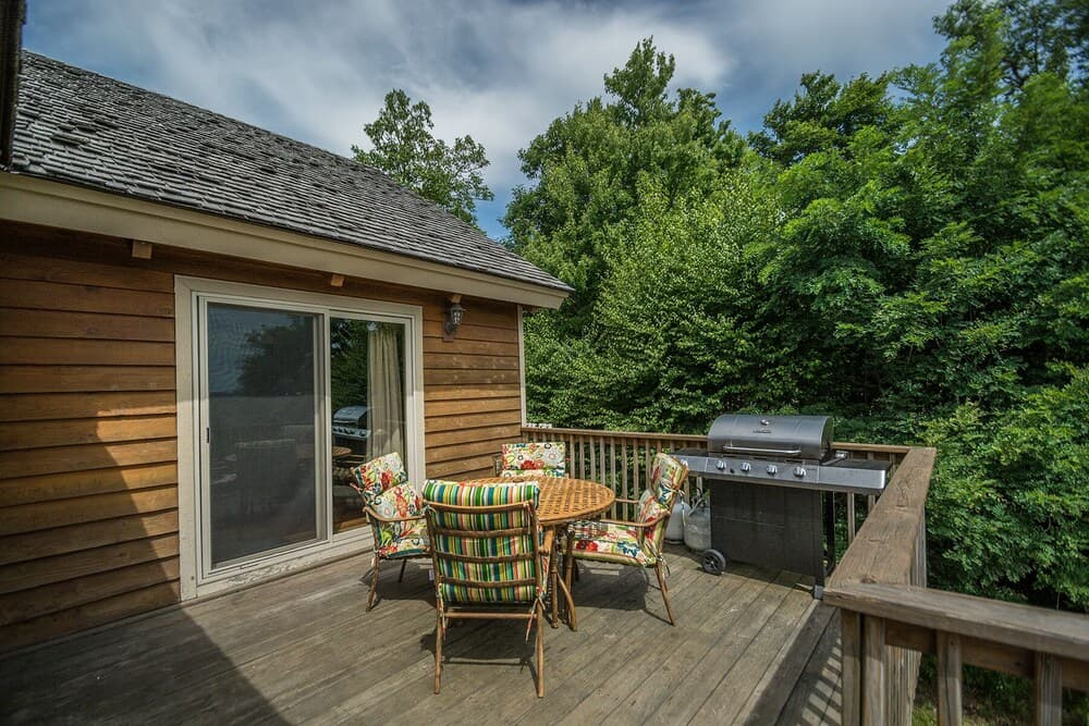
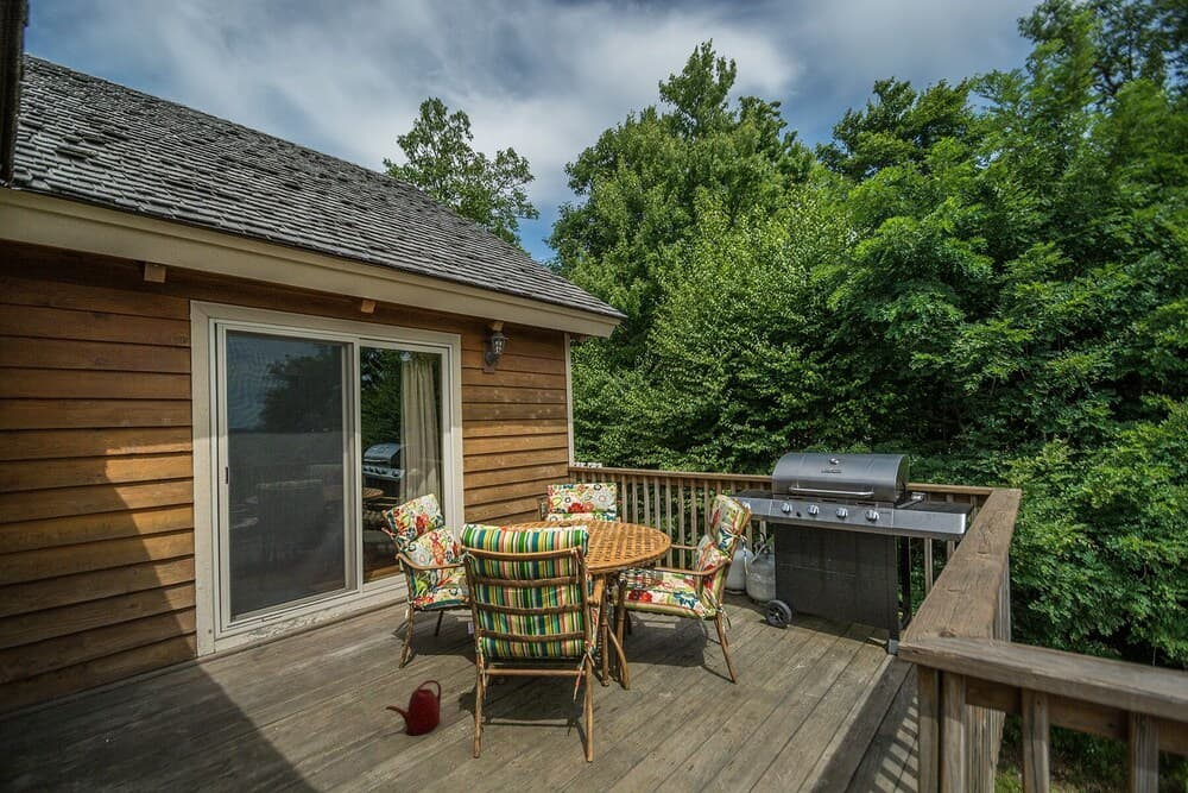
+ watering can (415, 709)
